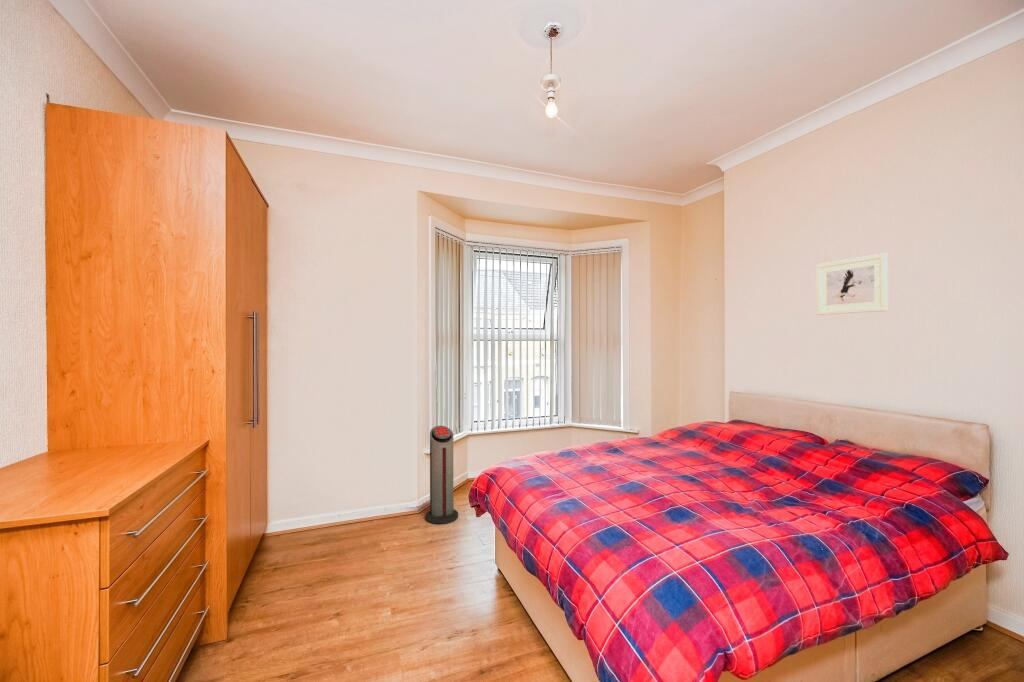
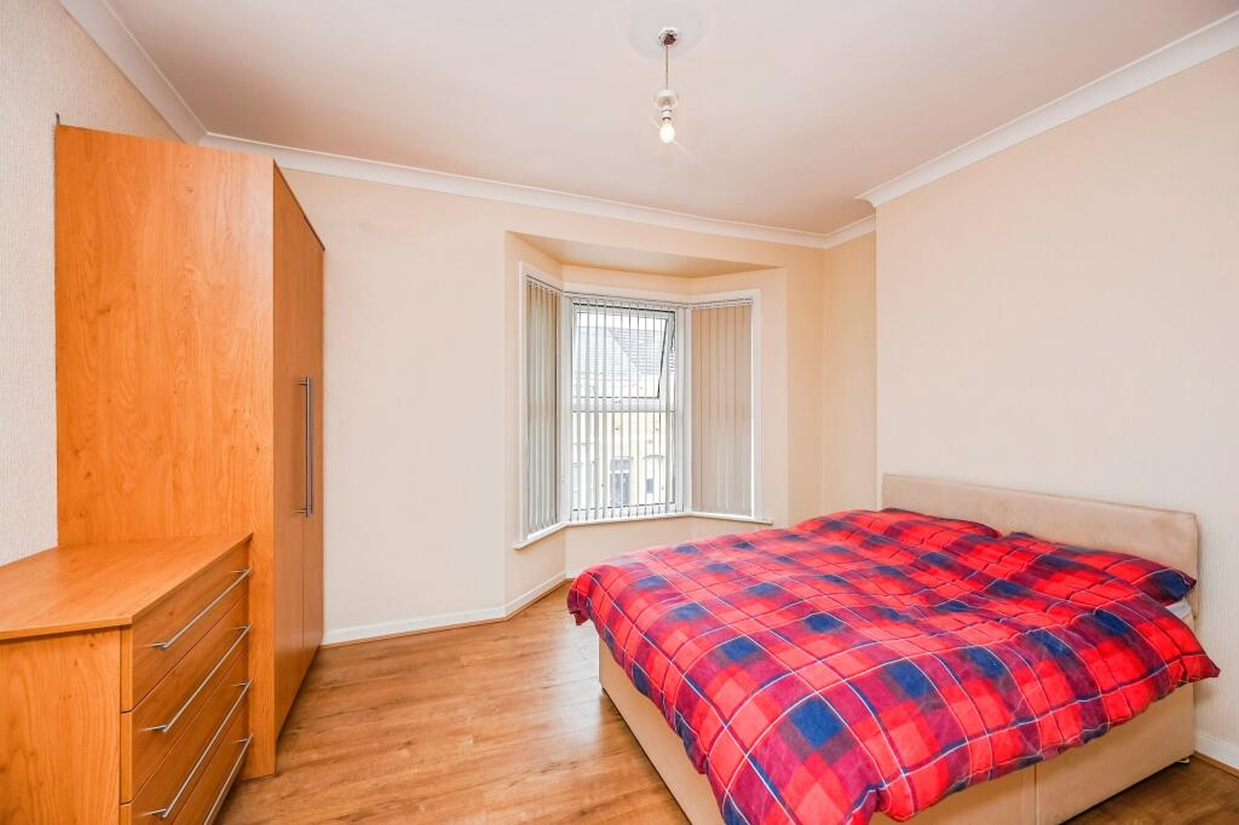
- air purifier (441, 471)
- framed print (850, 286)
